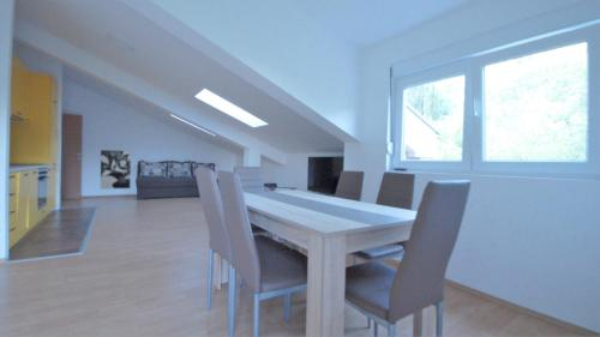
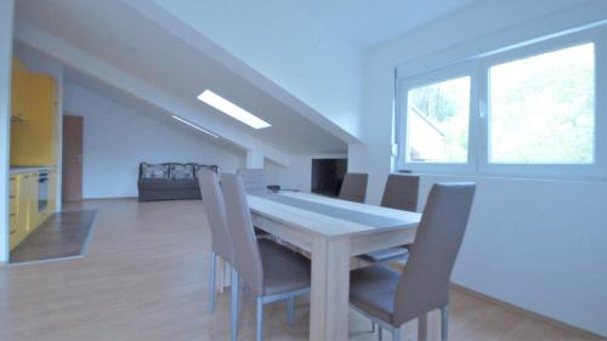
- wall art (115, 169)
